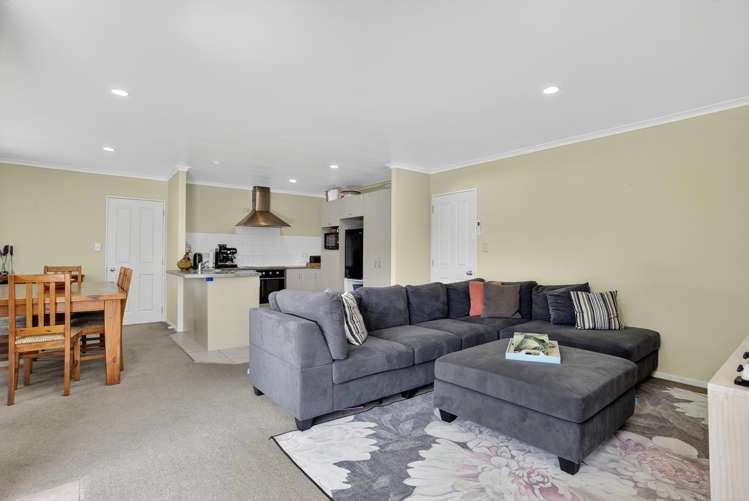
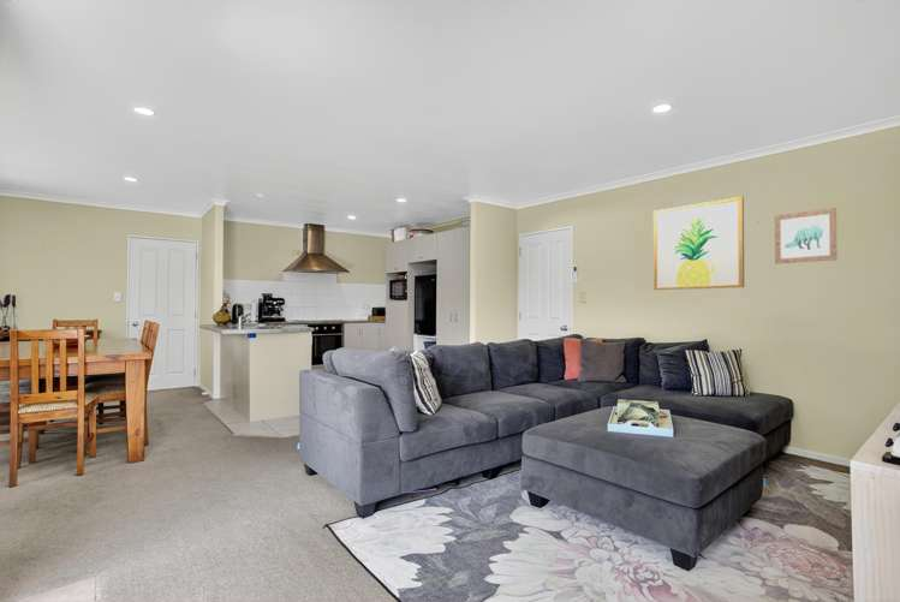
+ wall art (696, 246)
+ wall art (804, 237)
